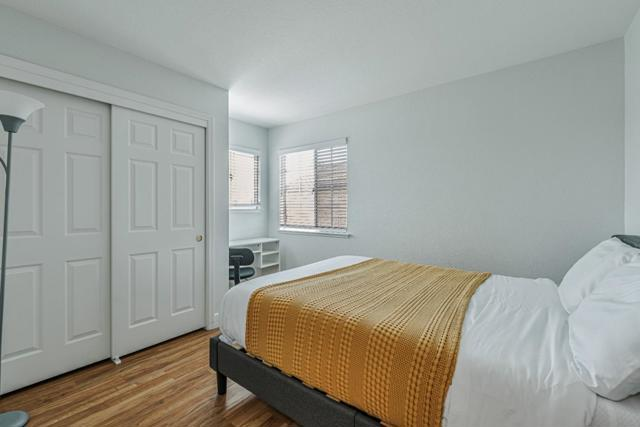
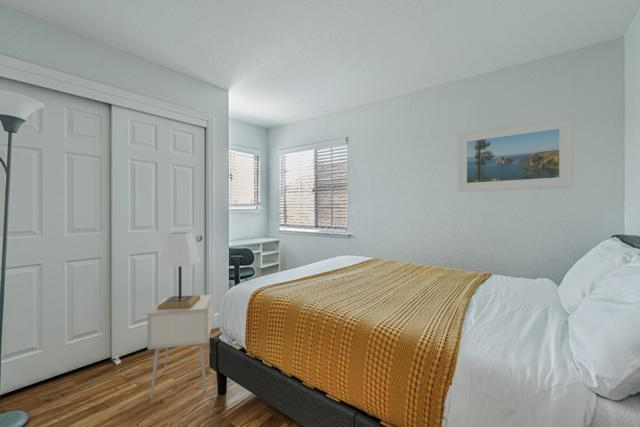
+ nightstand (182, 341)
+ lamp (180, 268)
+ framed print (509, 158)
